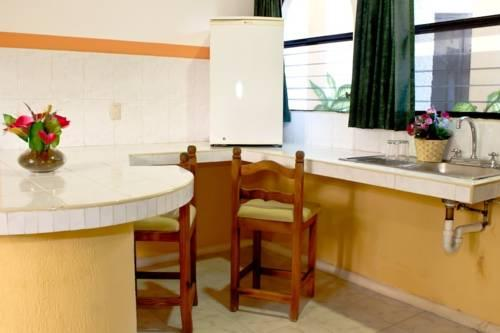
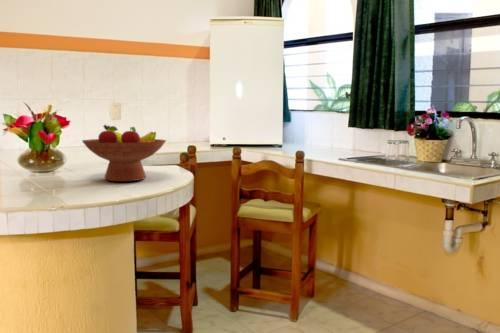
+ fruit bowl (125, 152)
